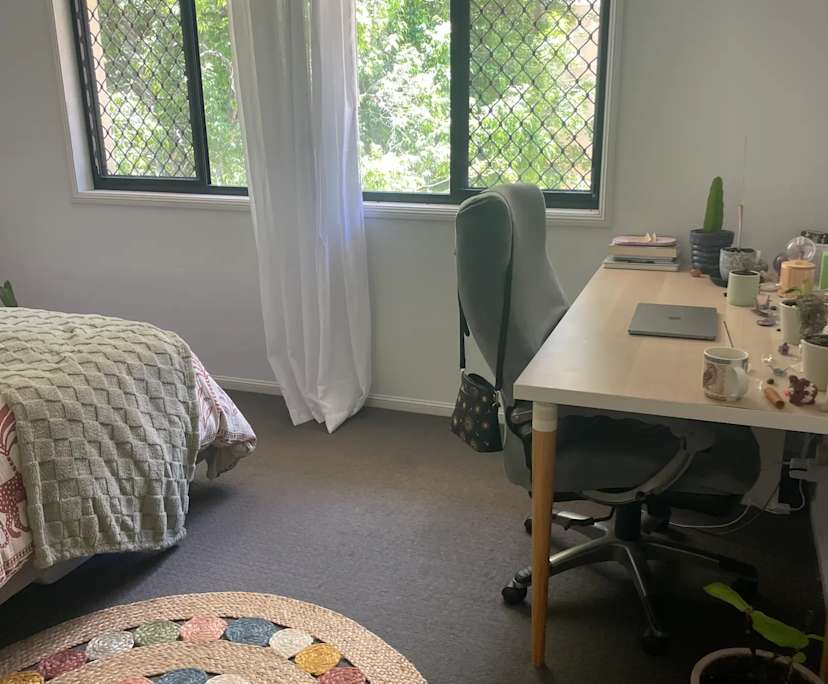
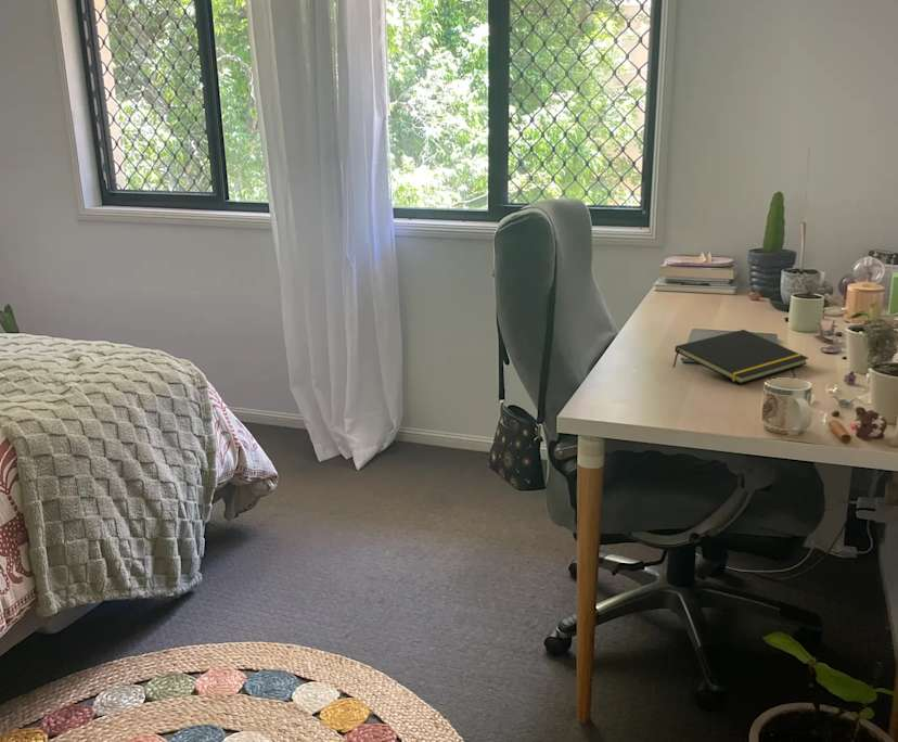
+ notepad (742, 355)
